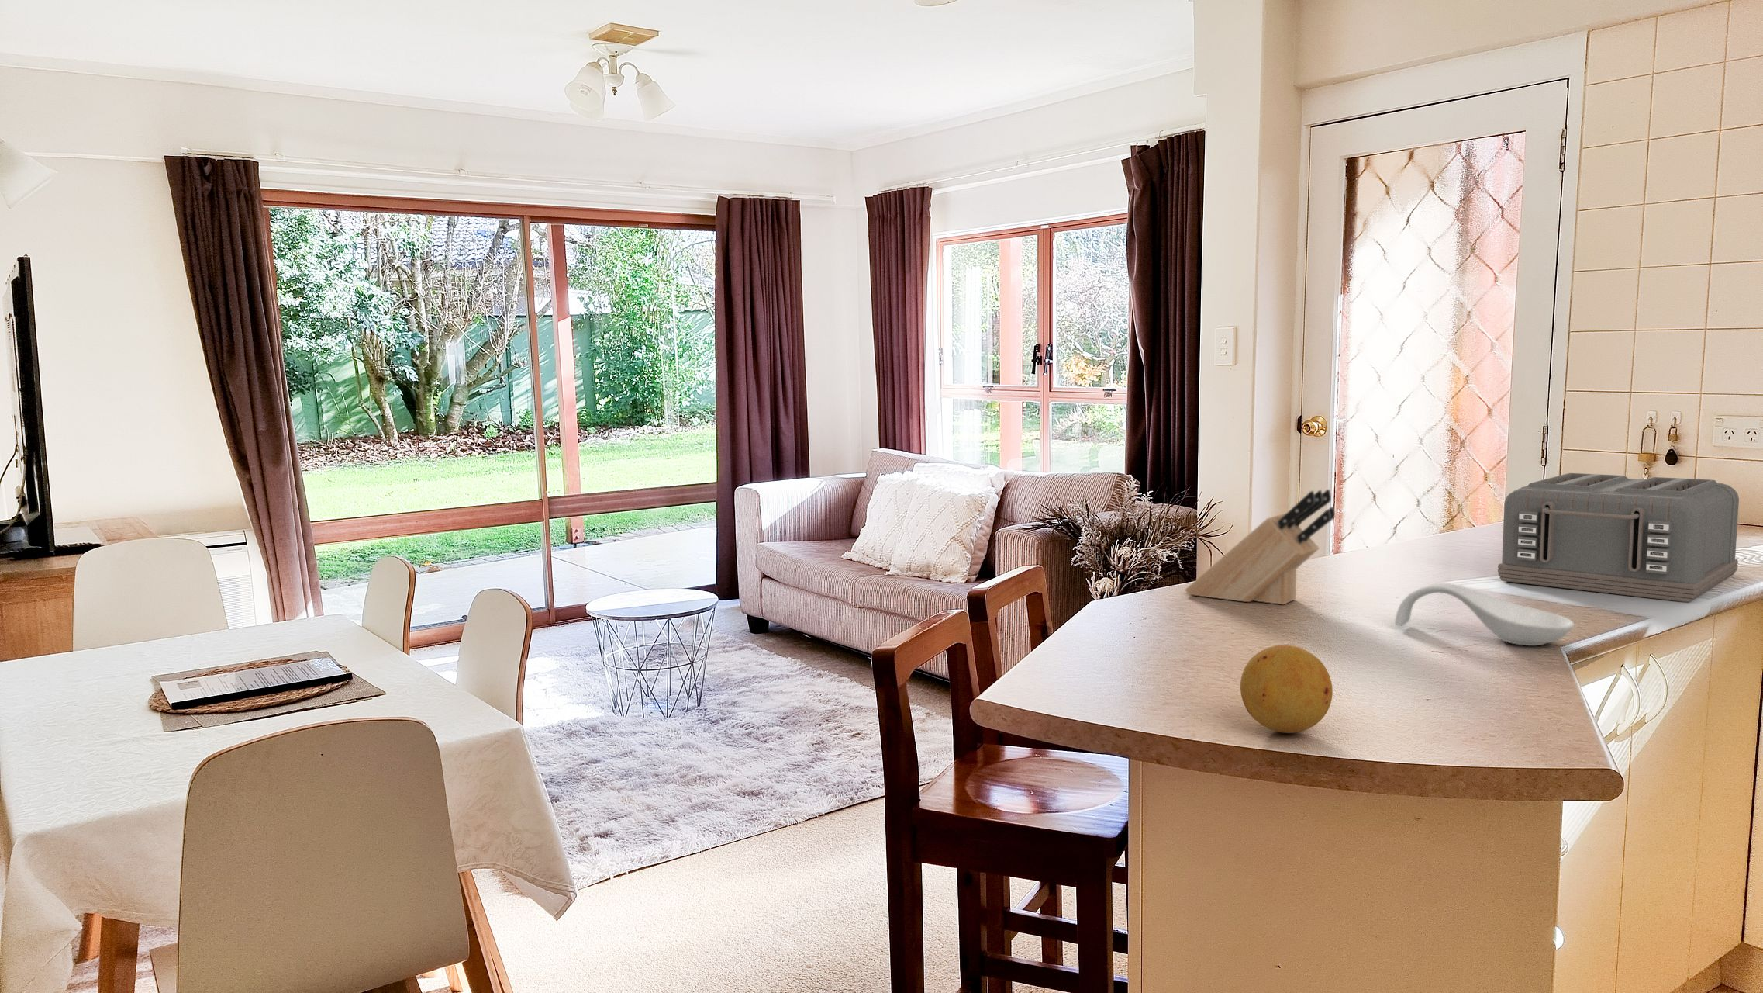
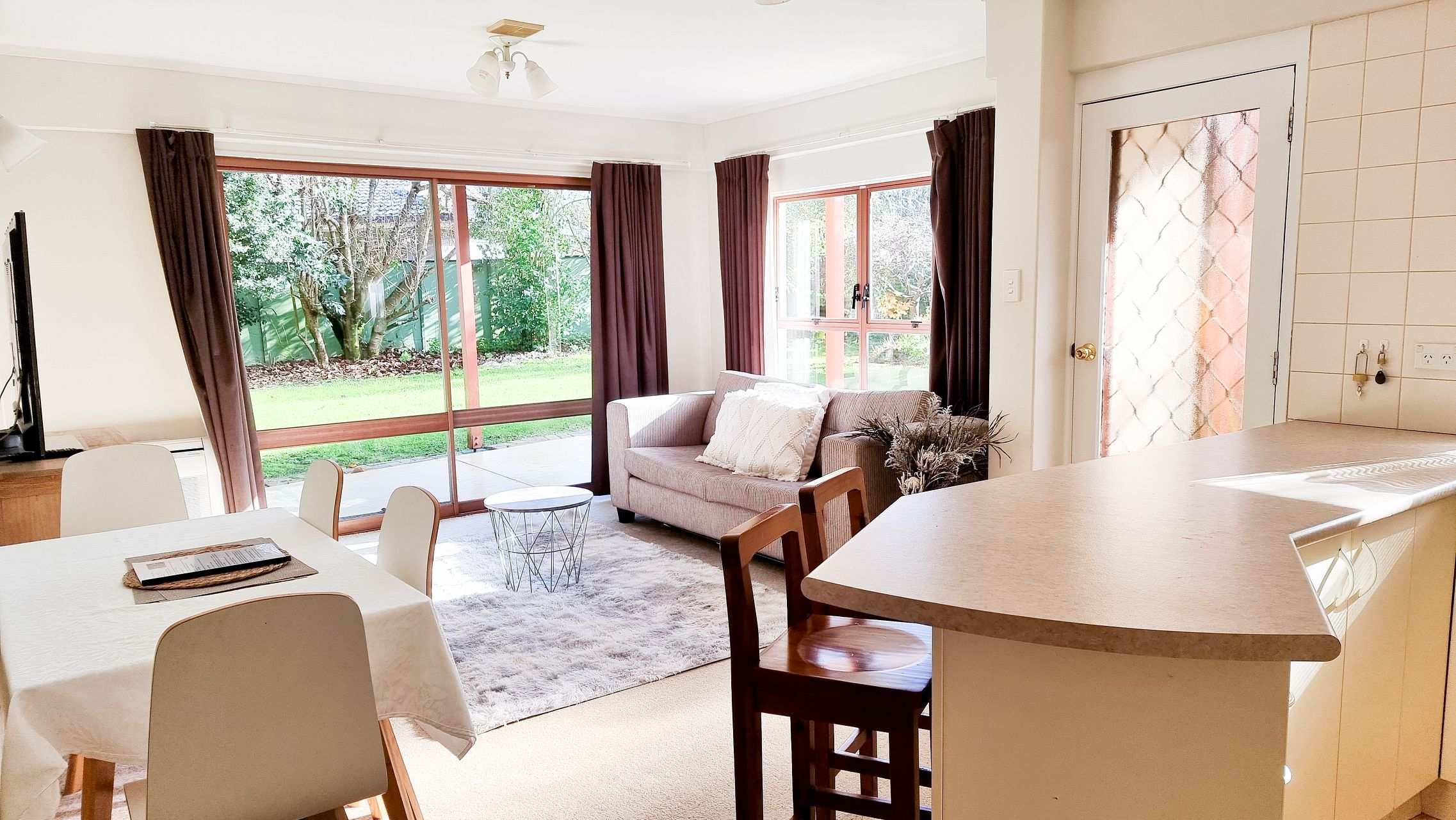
- toaster (1615, 532)
- fruit (1286, 688)
- spoon rest (1482, 612)
- knife block (1260, 543)
